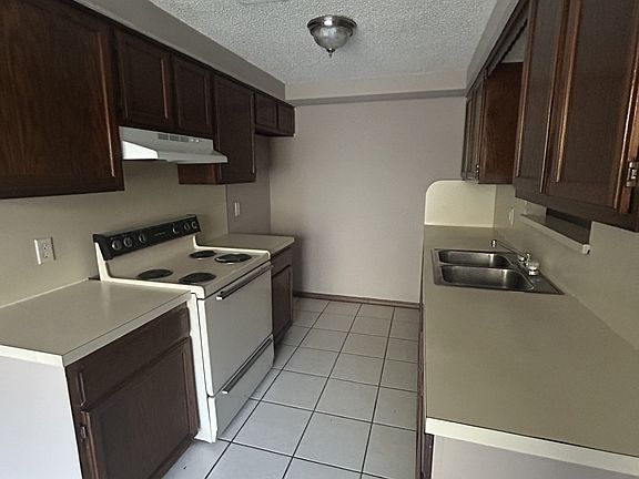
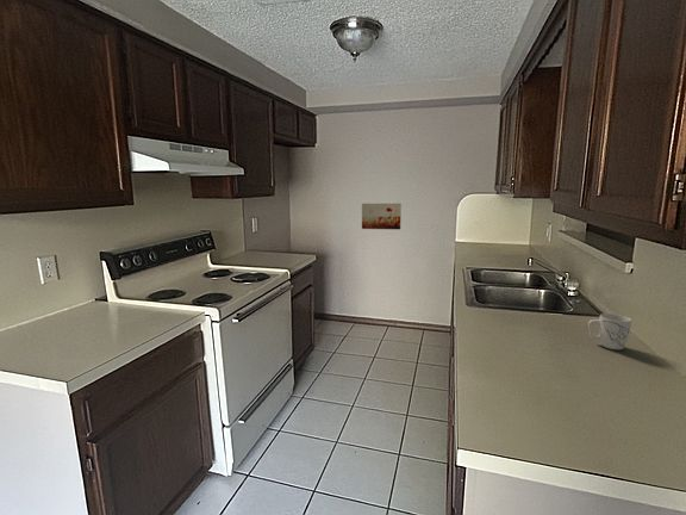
+ wall art (381, 216)
+ mug (607, 330)
